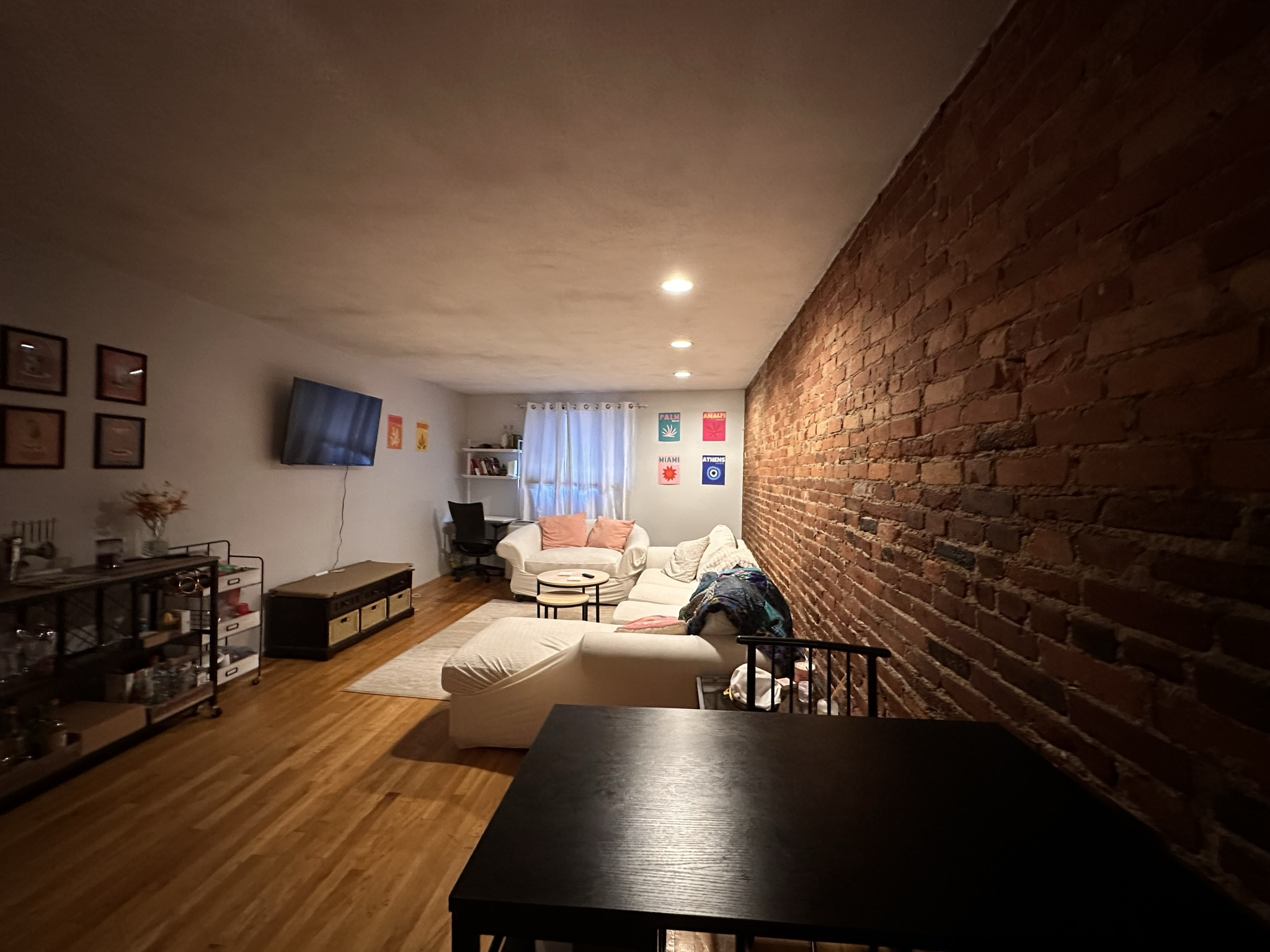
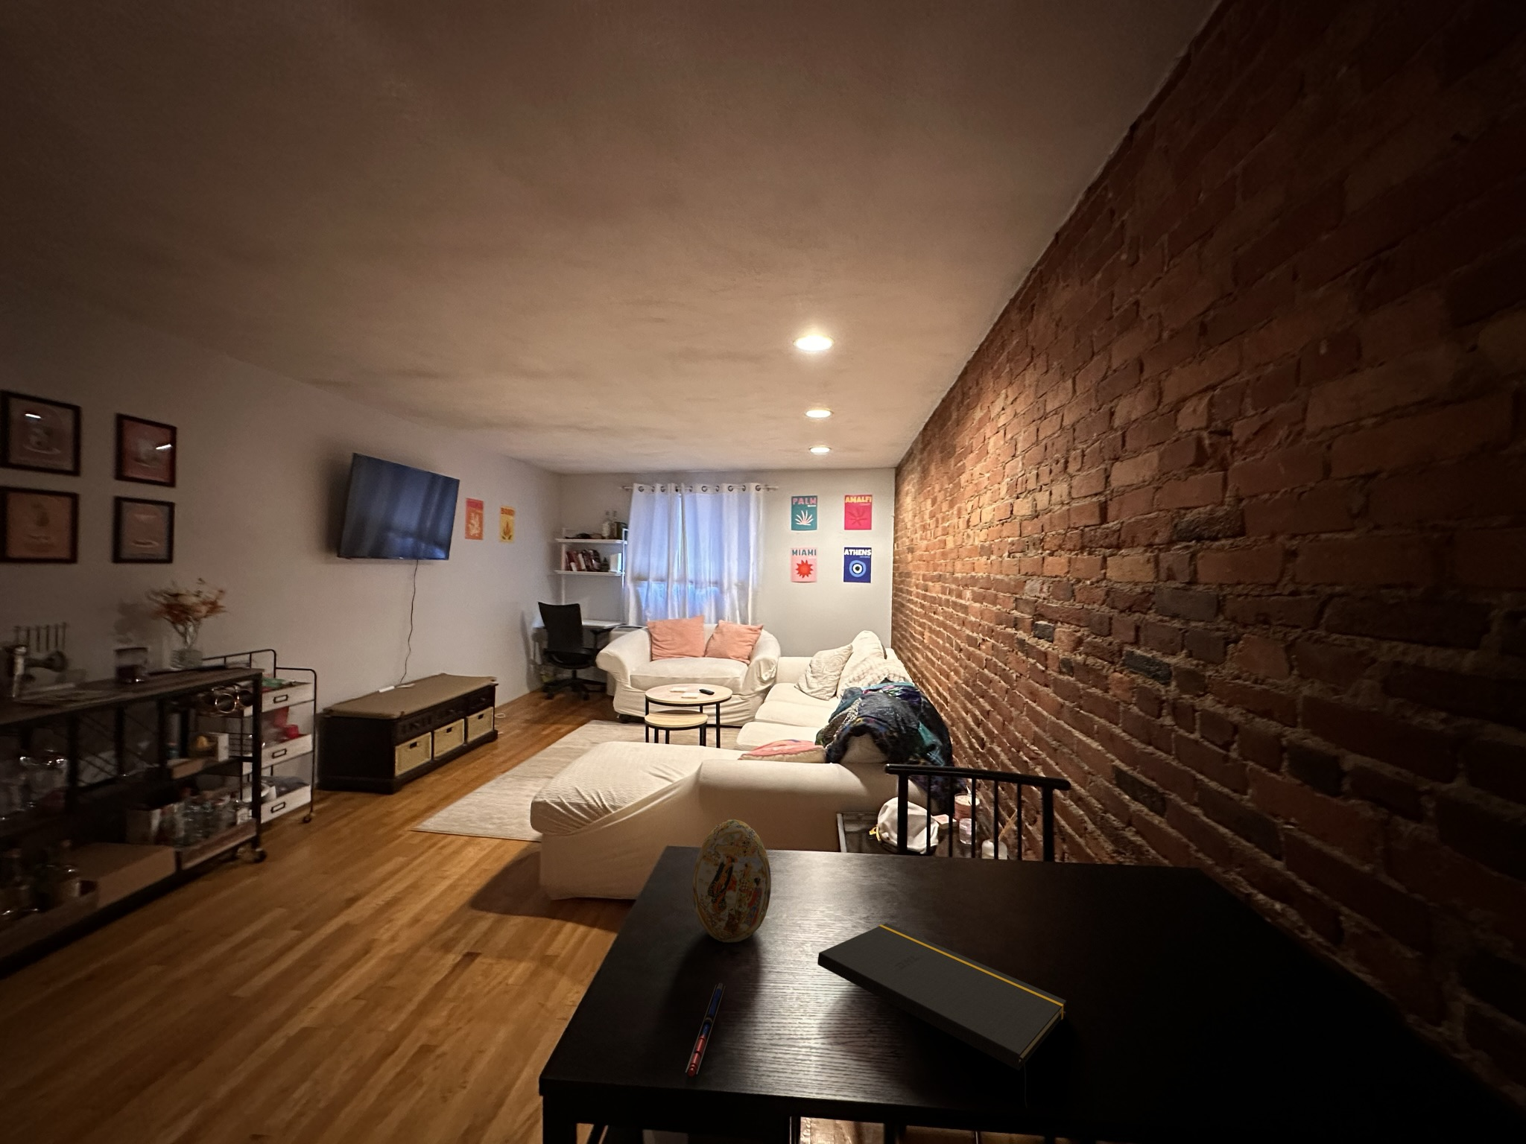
+ pen (707, 1023)
+ notepad (938, 983)
+ decorative egg (732, 875)
